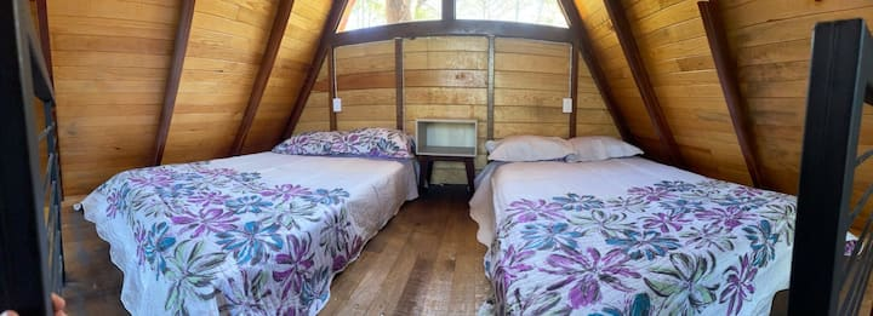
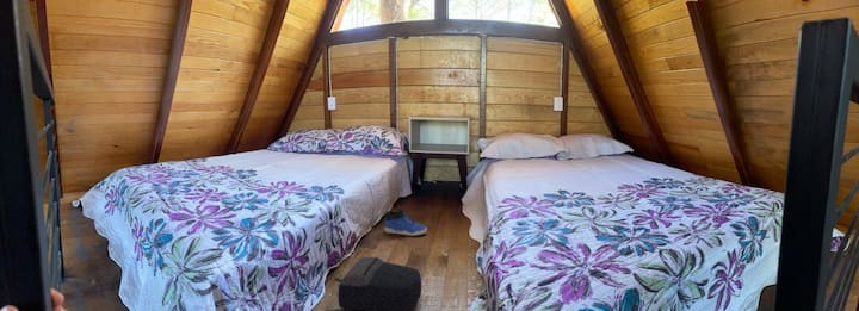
+ backpack (369, 282)
+ sneaker (404, 220)
